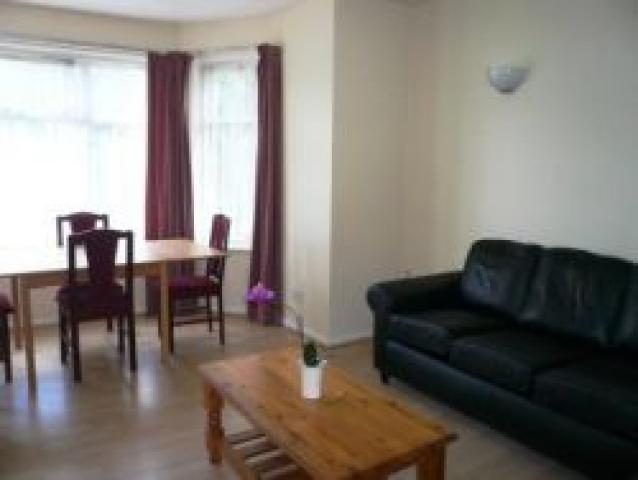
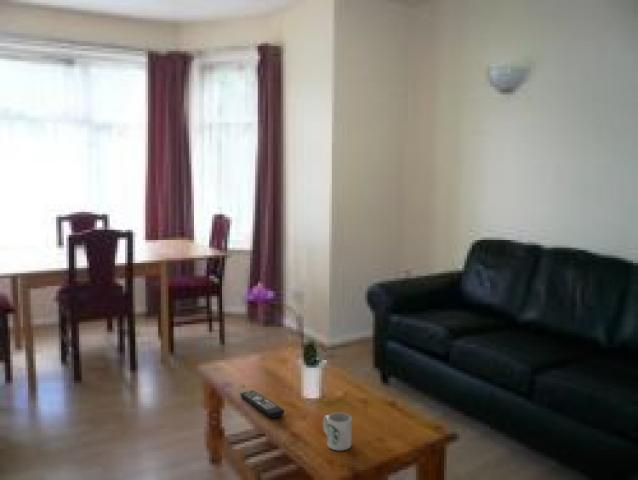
+ remote control (261, 403)
+ mug (335, 429)
